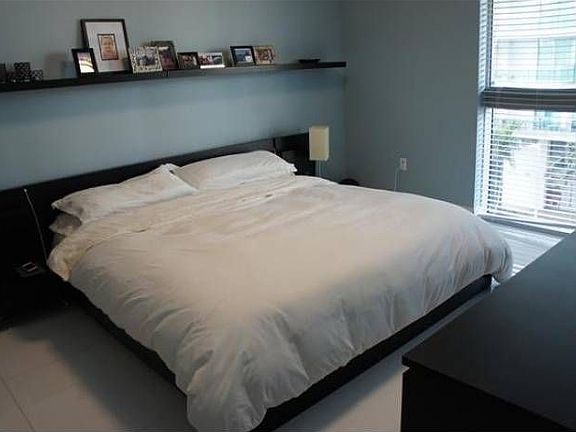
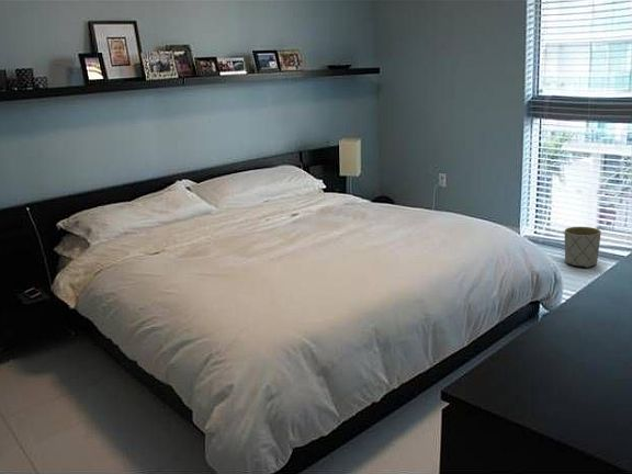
+ planter (582, 247)
